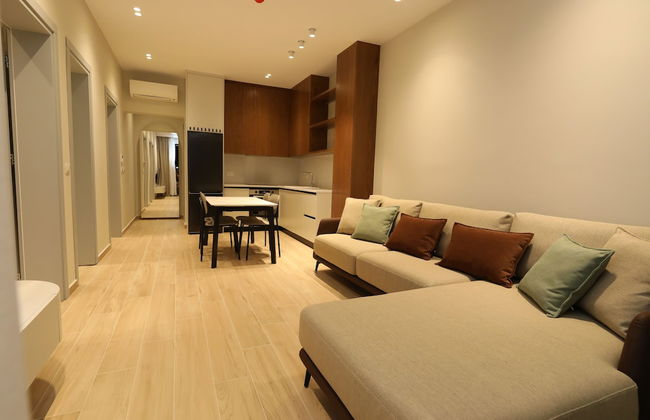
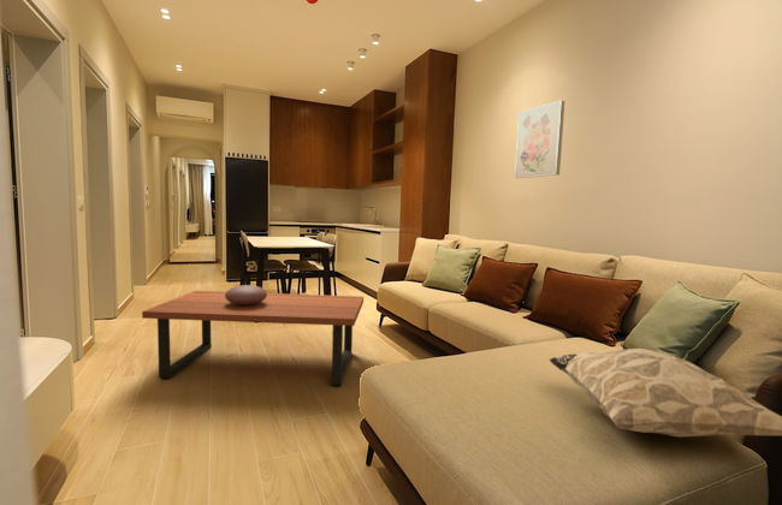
+ wall art (538, 142)
+ coffee table (265, 321)
+ decorative pillow (651, 388)
+ decorative bowl (245, 295)
